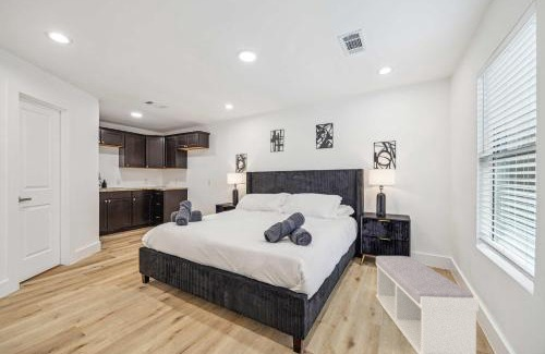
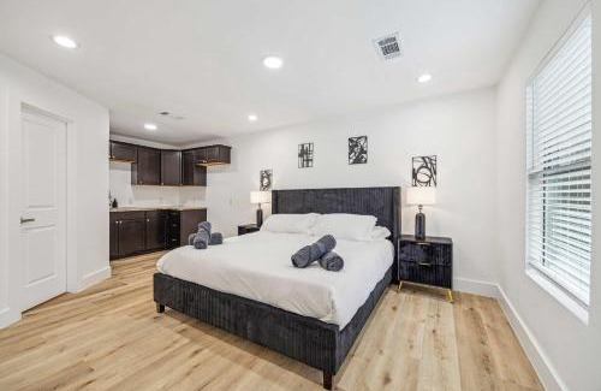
- bench (415, 298)
